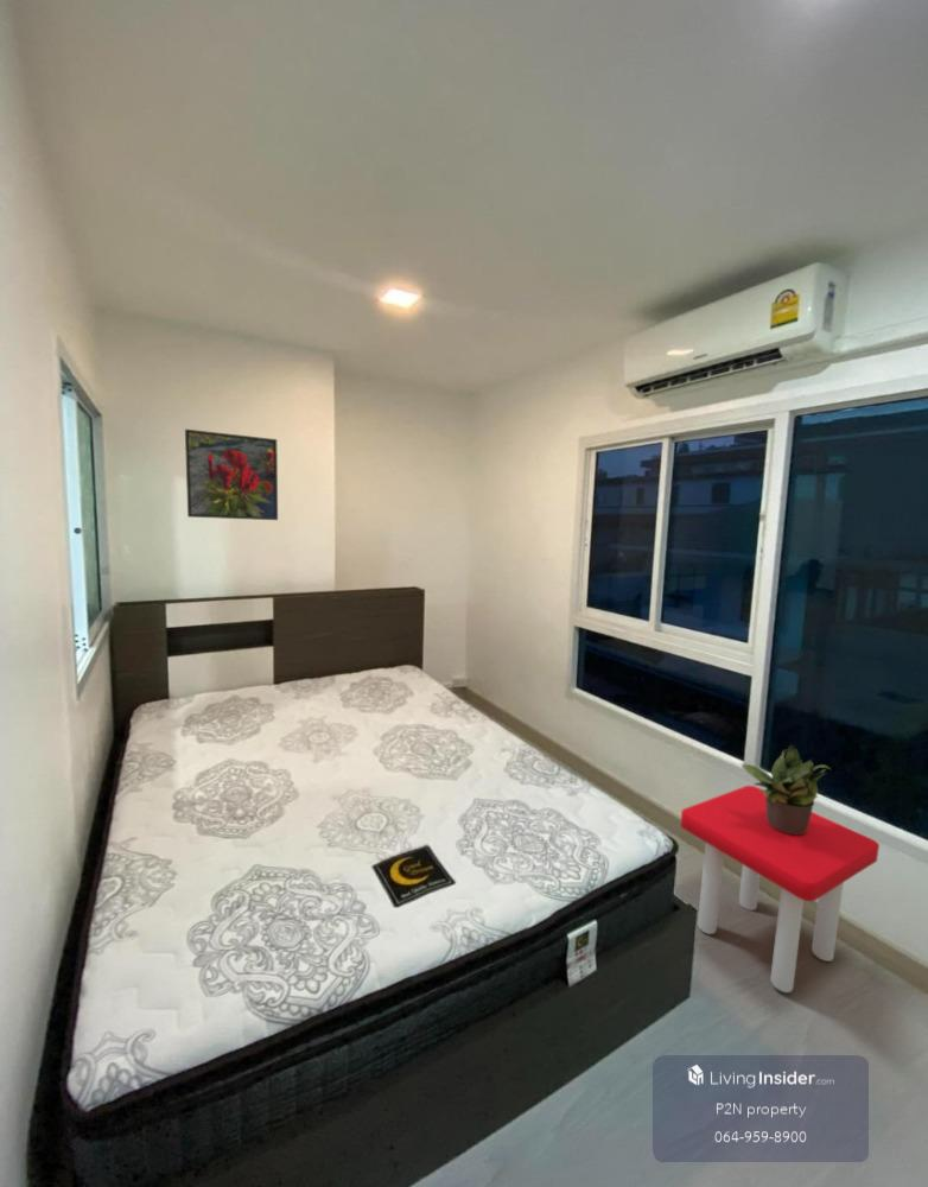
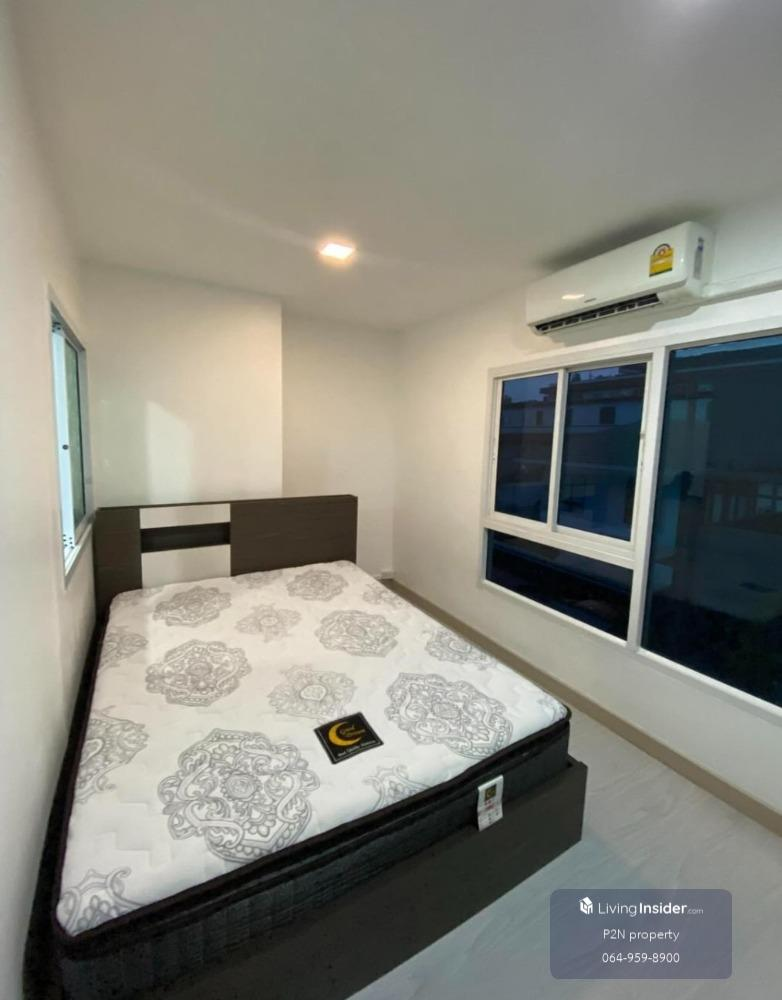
- stool (771, 881)
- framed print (233, 476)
- potted plant (781, 786)
